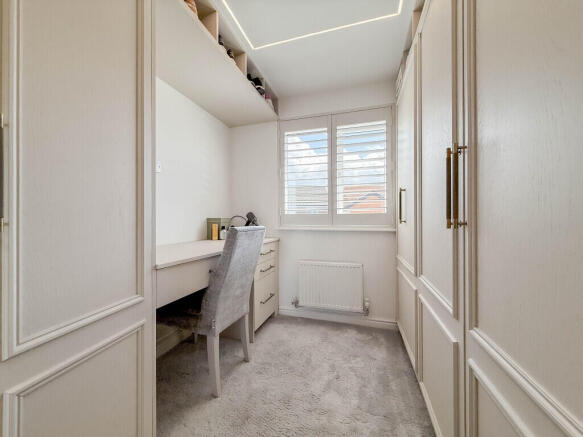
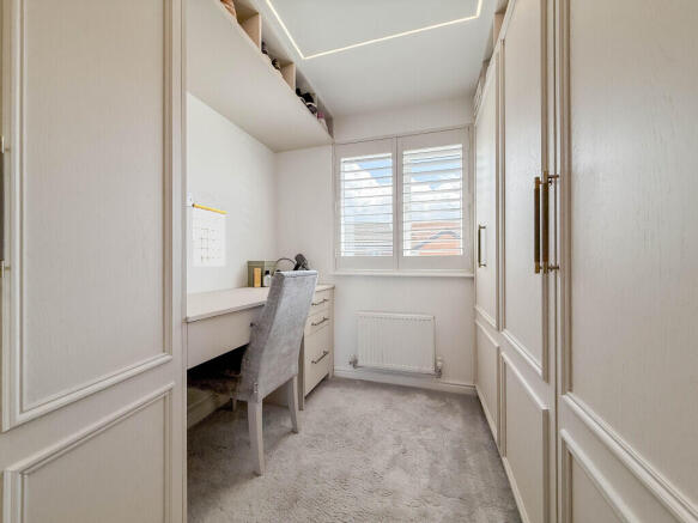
+ calendar (210, 230)
